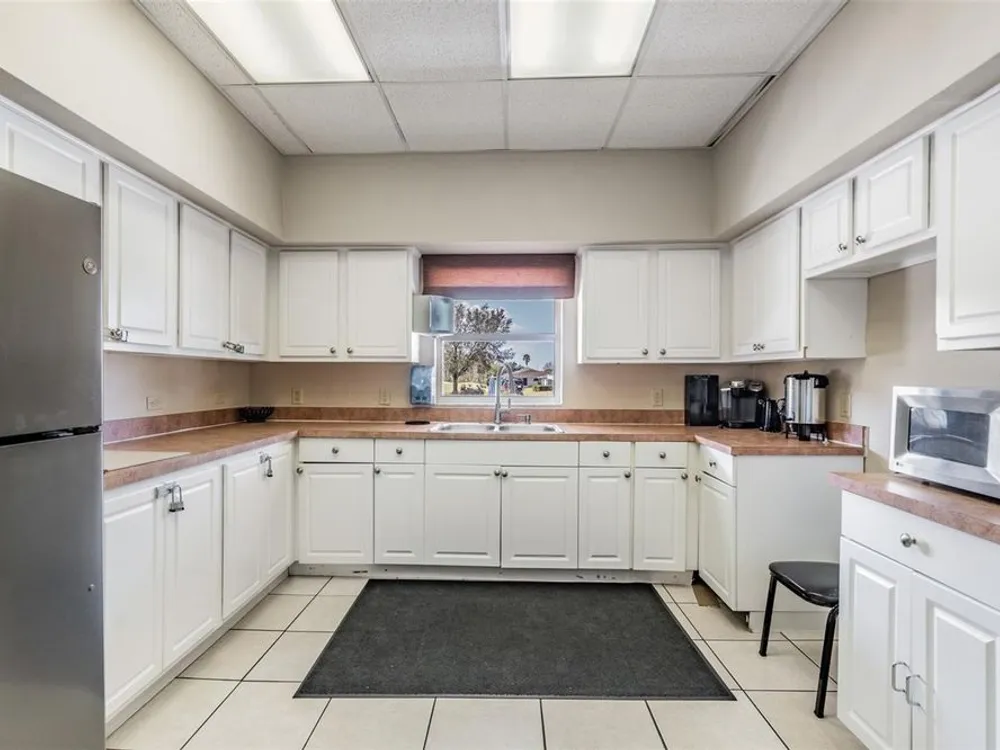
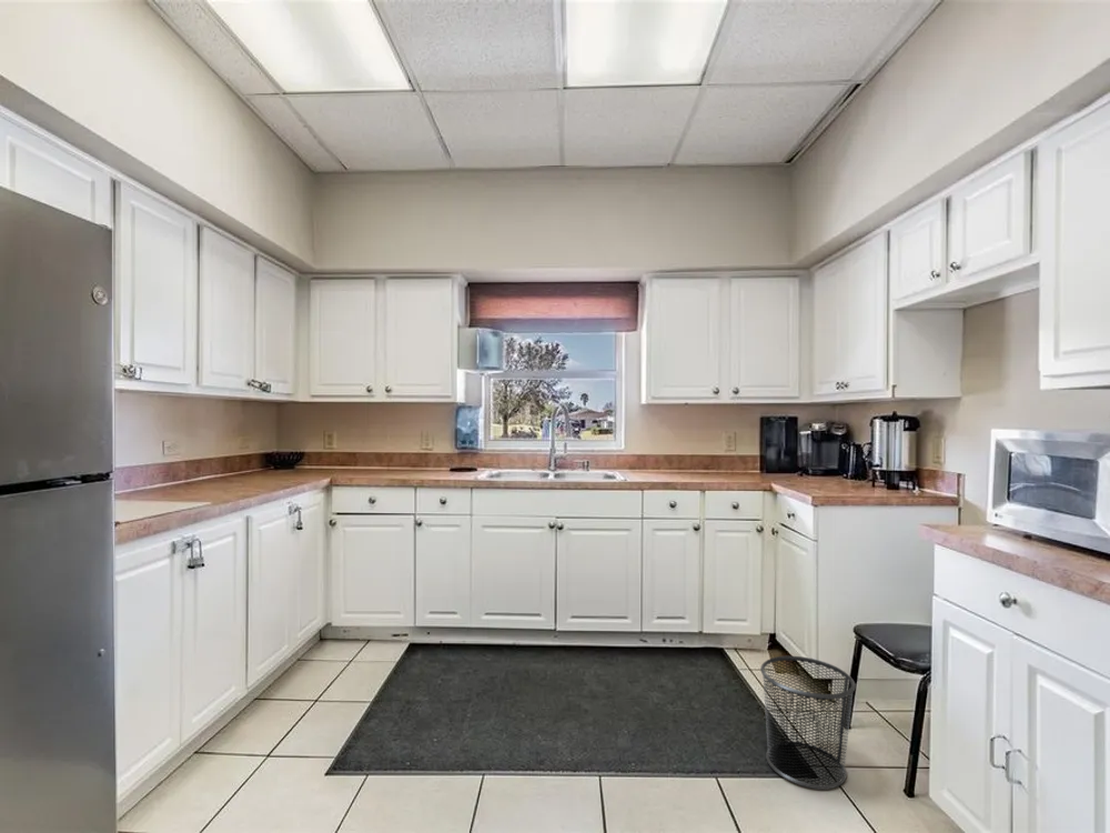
+ waste bin (805, 720)
